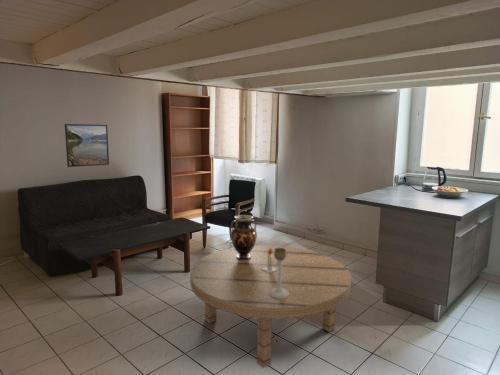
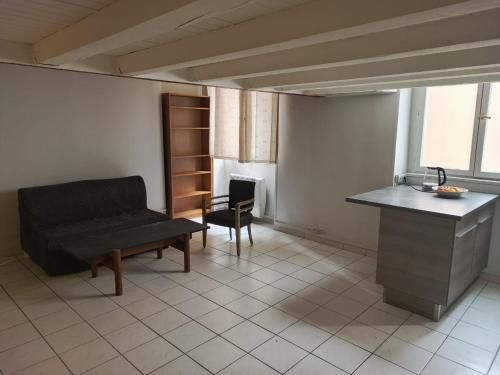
- candle holder (279, 270)
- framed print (87, 145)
- vase (243, 236)
- dining table (269, 287)
